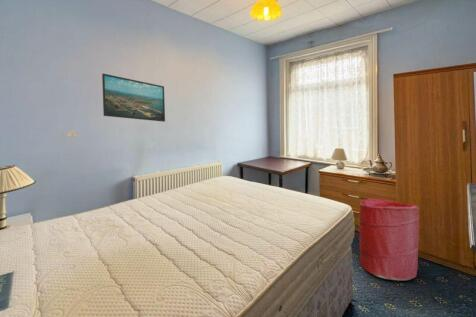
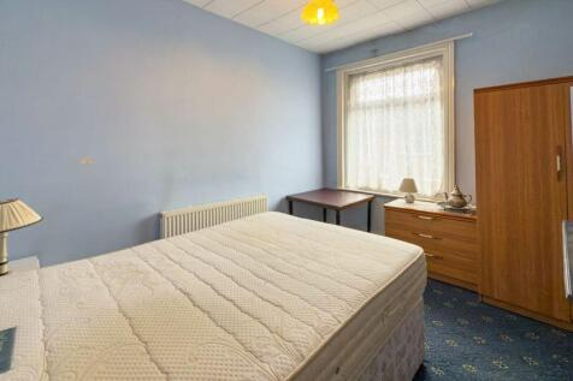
- laundry hamper (387, 234)
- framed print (136, 99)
